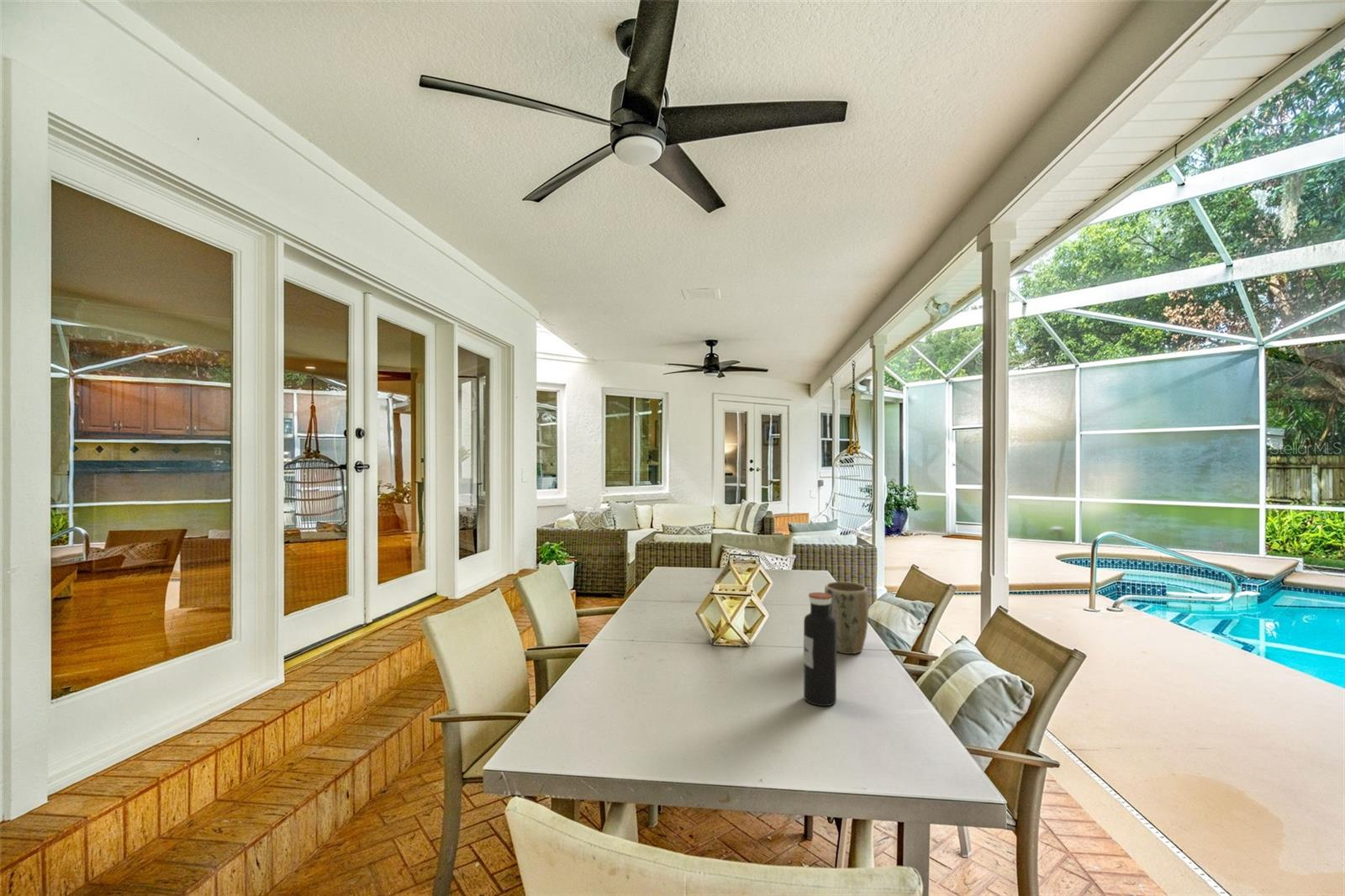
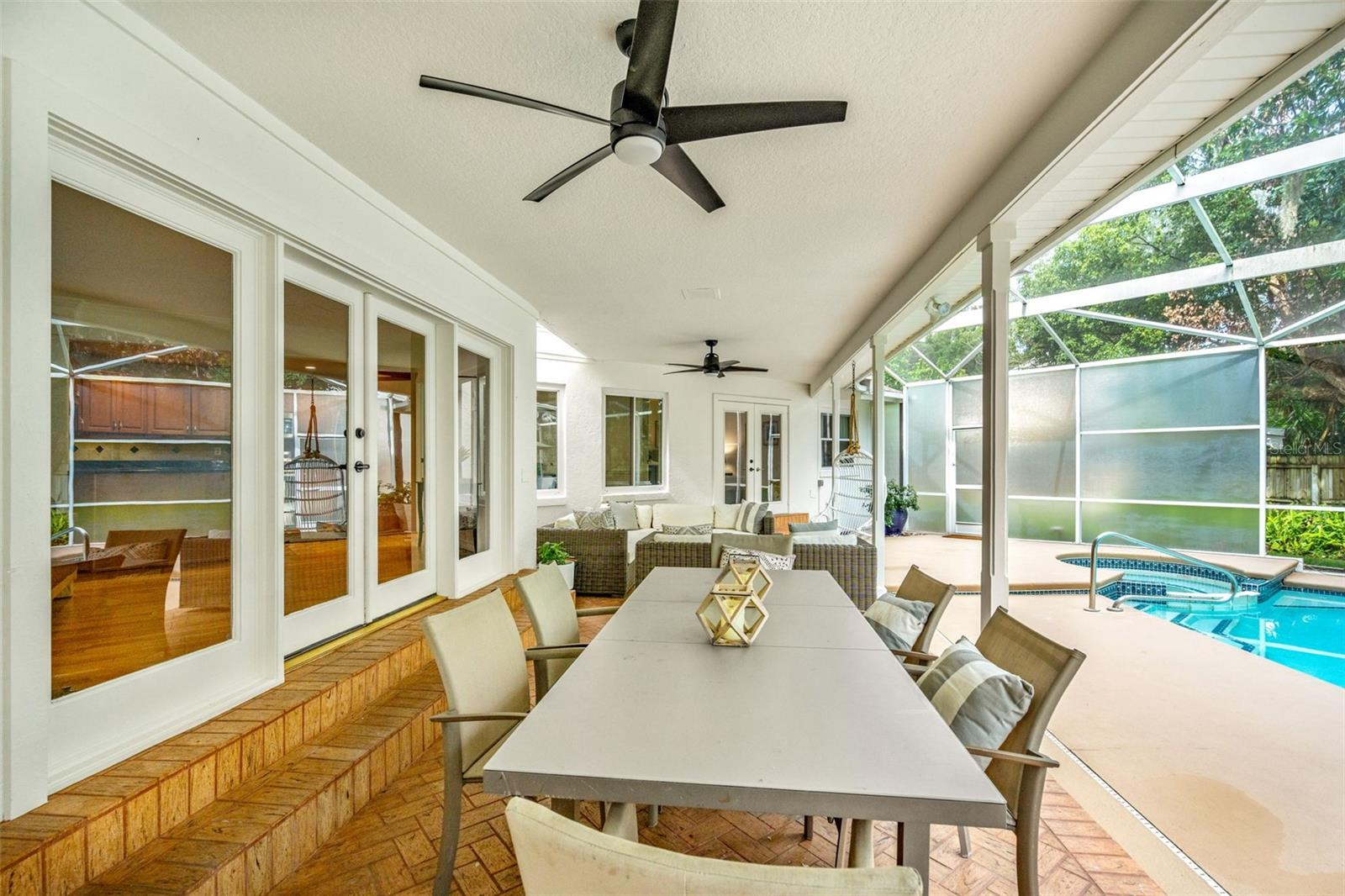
- water bottle (820, 647)
- plant pot (846, 617)
